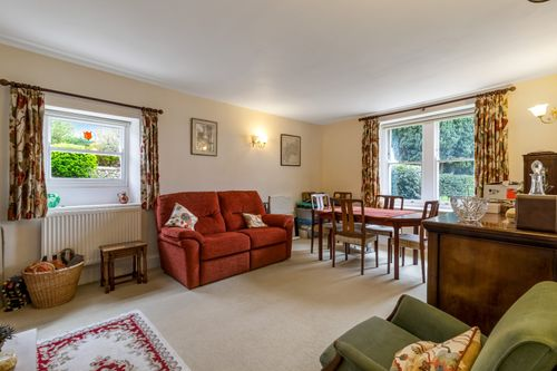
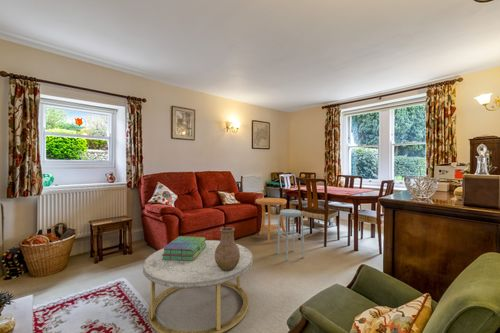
+ vase (227, 248)
+ coffee table (200, 280)
+ side table (270, 218)
+ stack of books (185, 247)
+ stool (290, 232)
